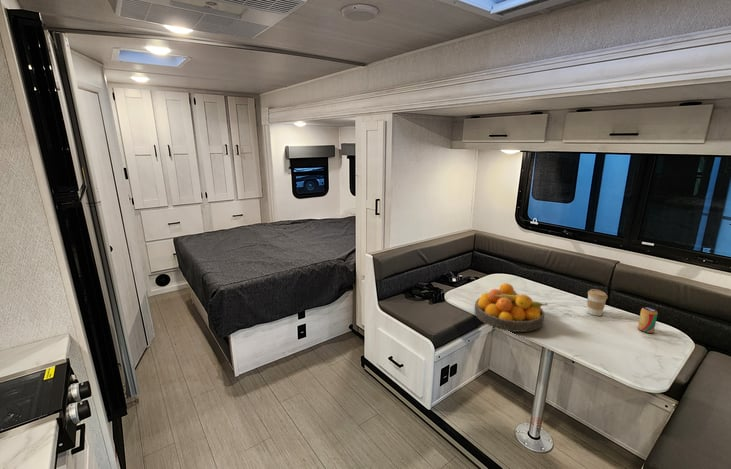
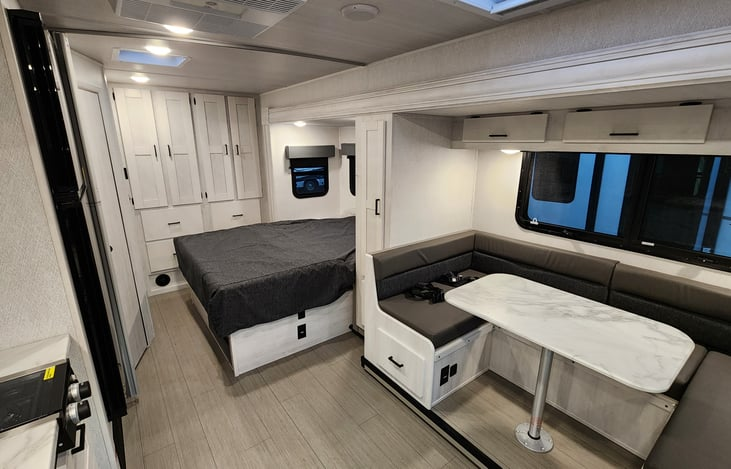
- beverage can (647, 319)
- coffee cup (596, 302)
- fruit bowl (508, 303)
